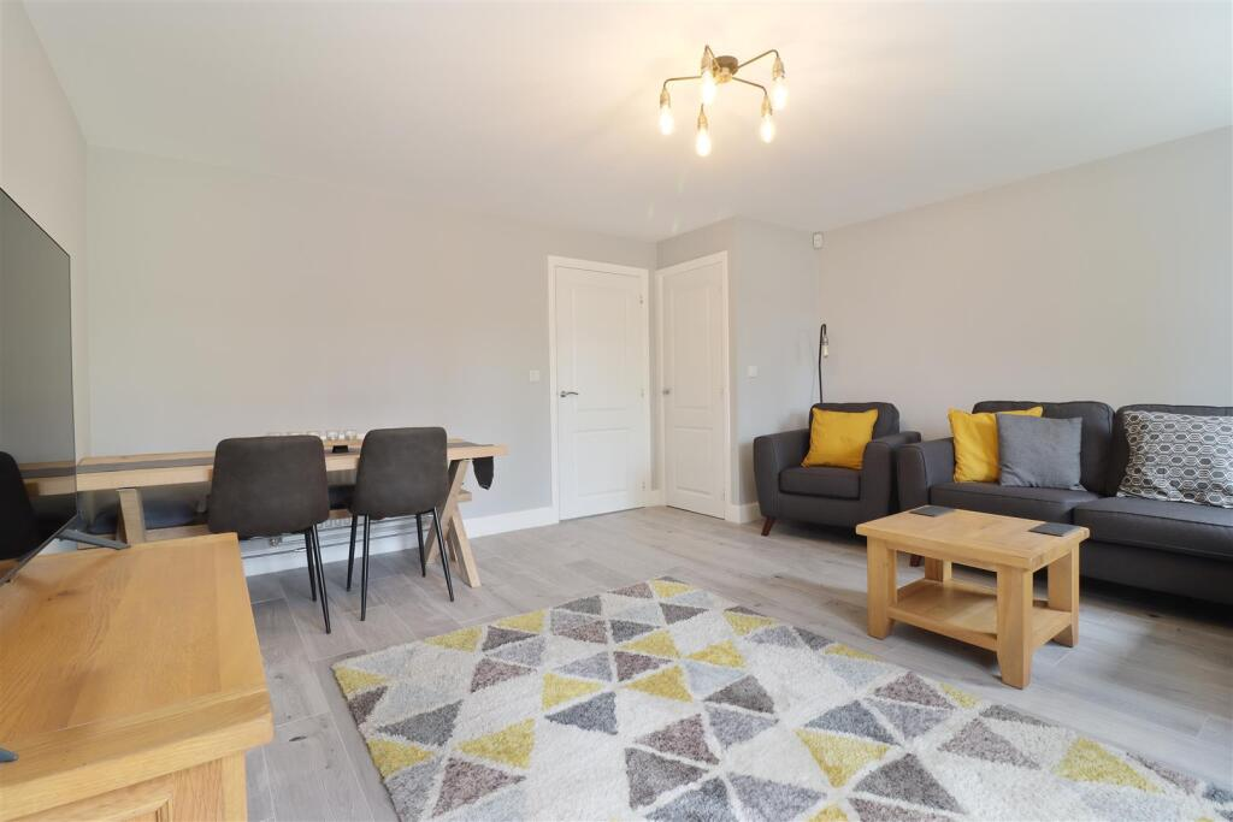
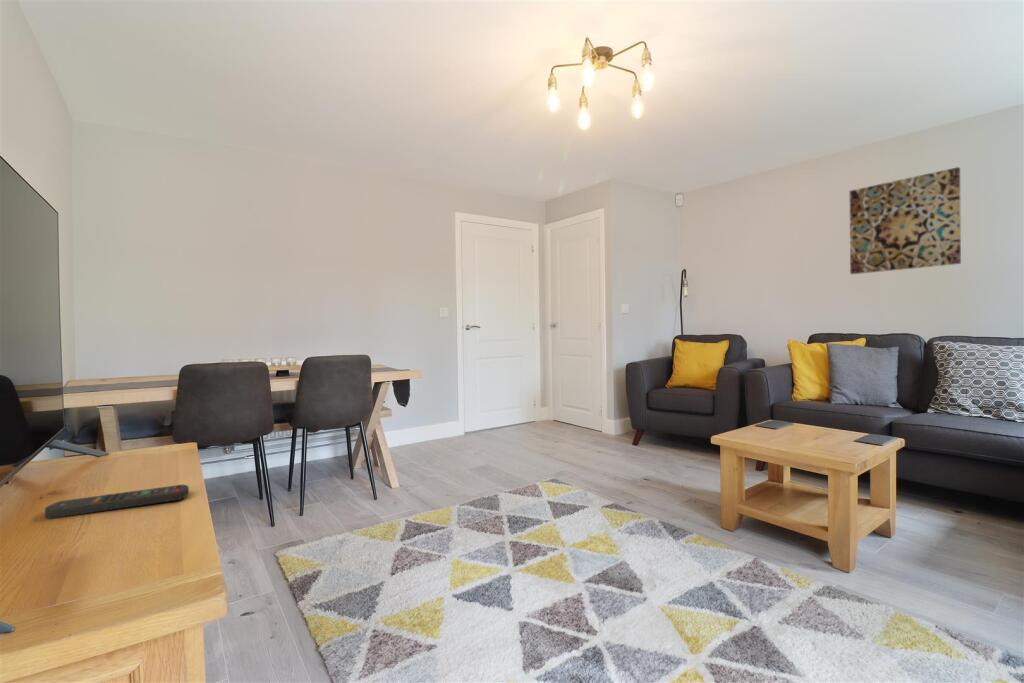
+ wall art (901, 224)
+ remote control (121, 499)
